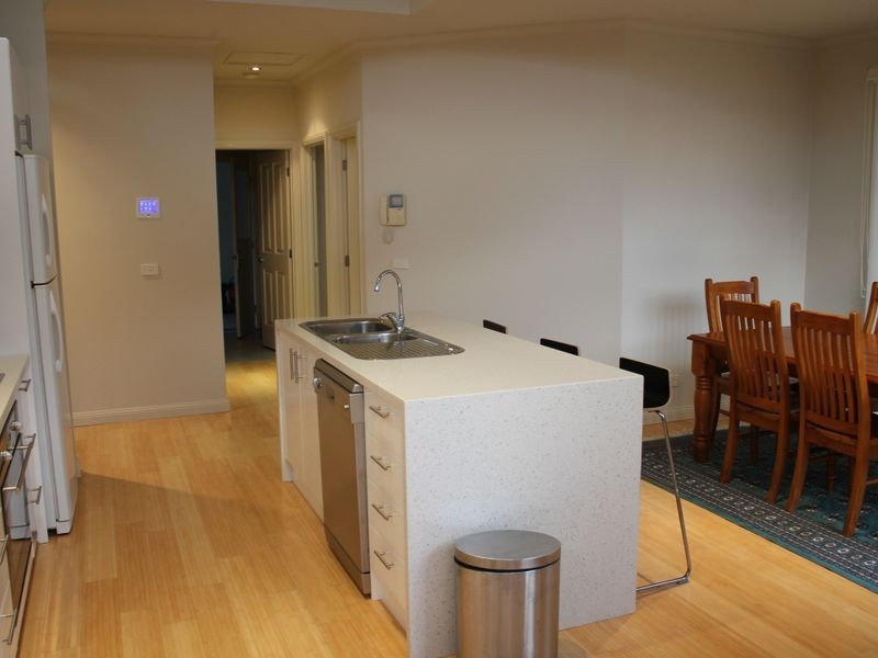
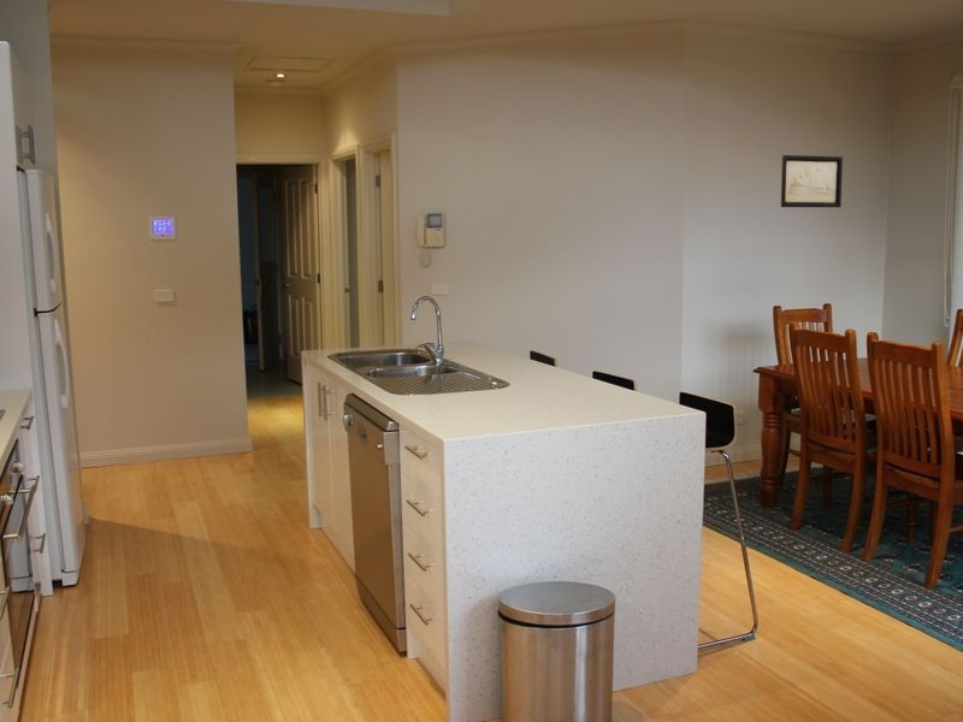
+ wall art (811, 182)
